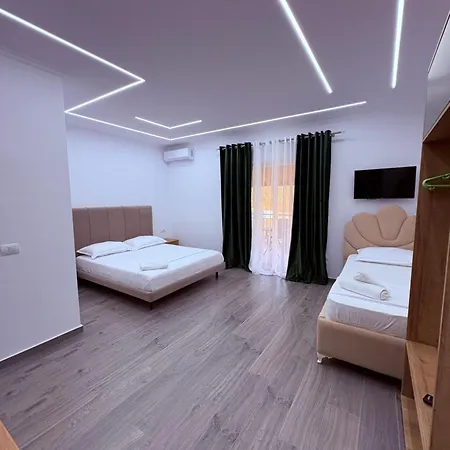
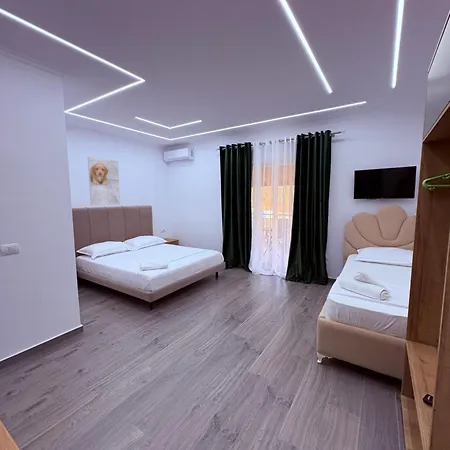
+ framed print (104, 182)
